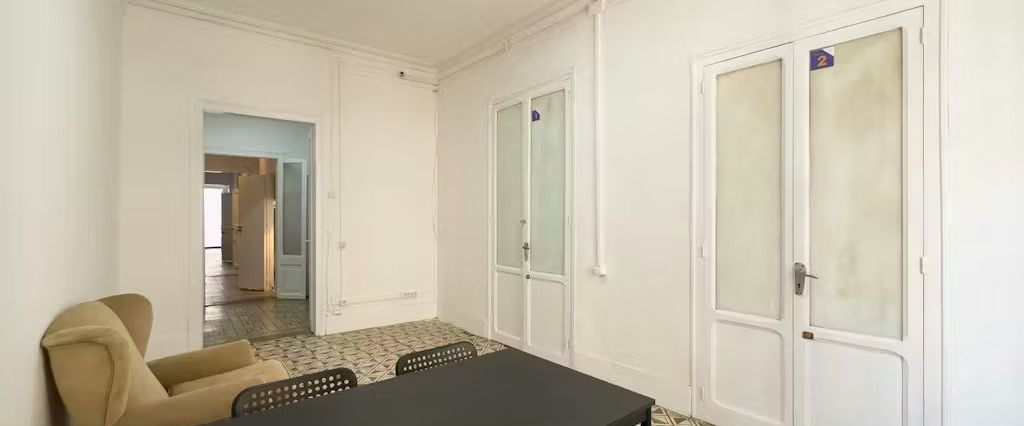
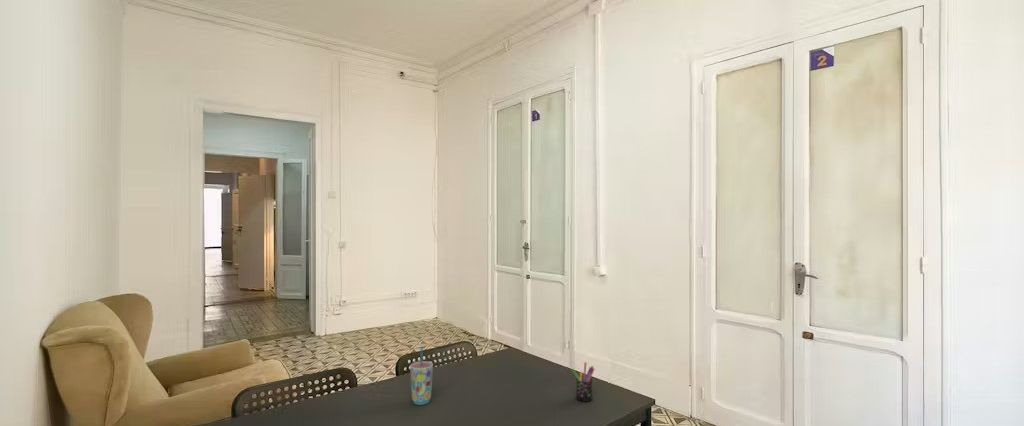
+ pen holder (582, 380)
+ cup (421, 374)
